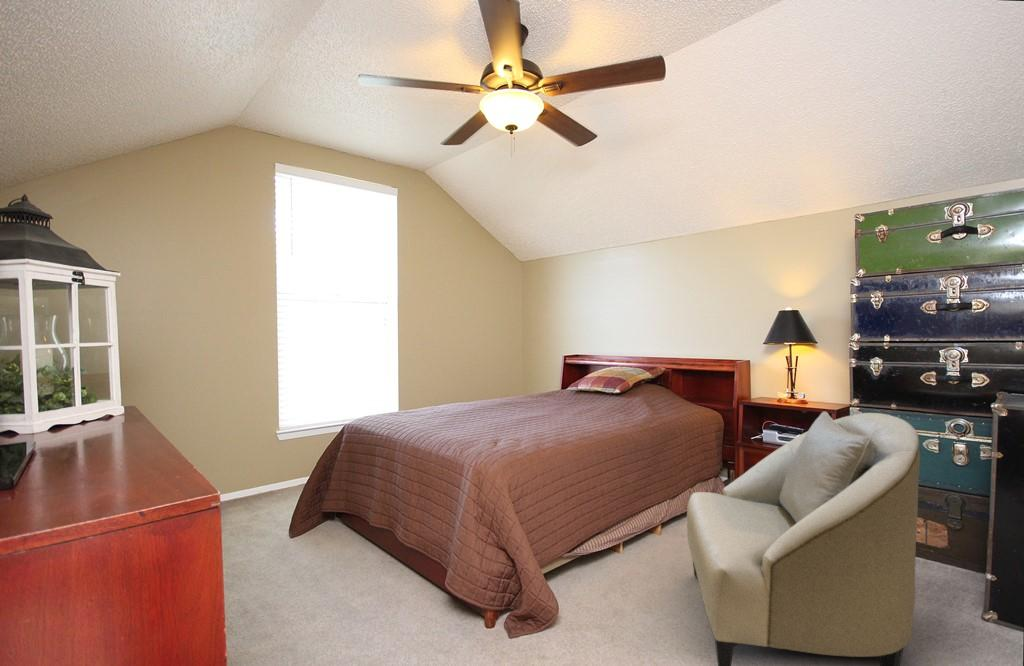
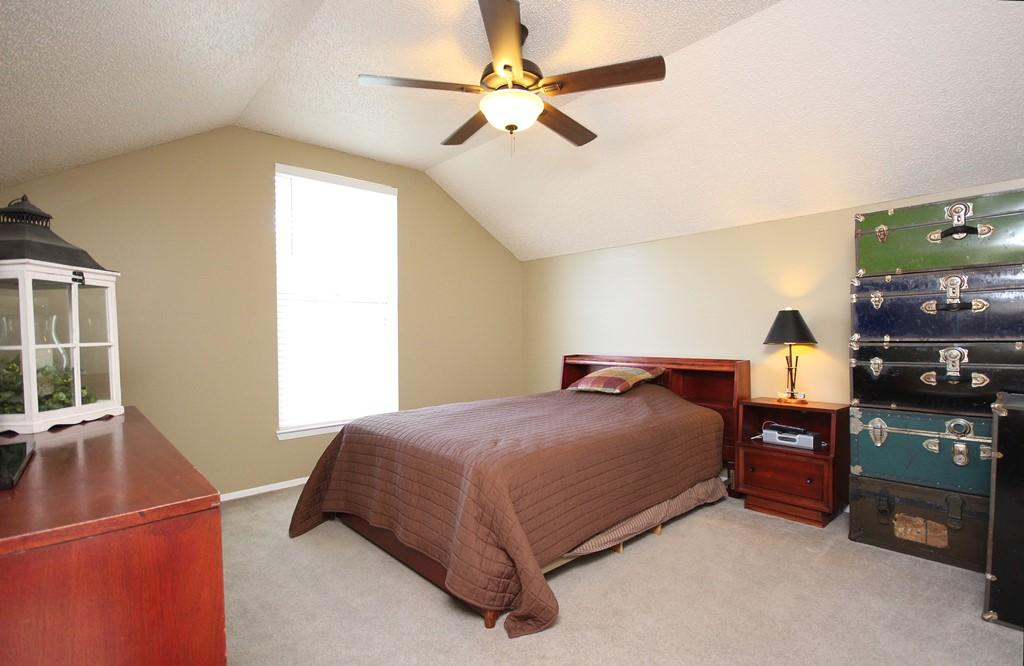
- armchair (792, 520)
